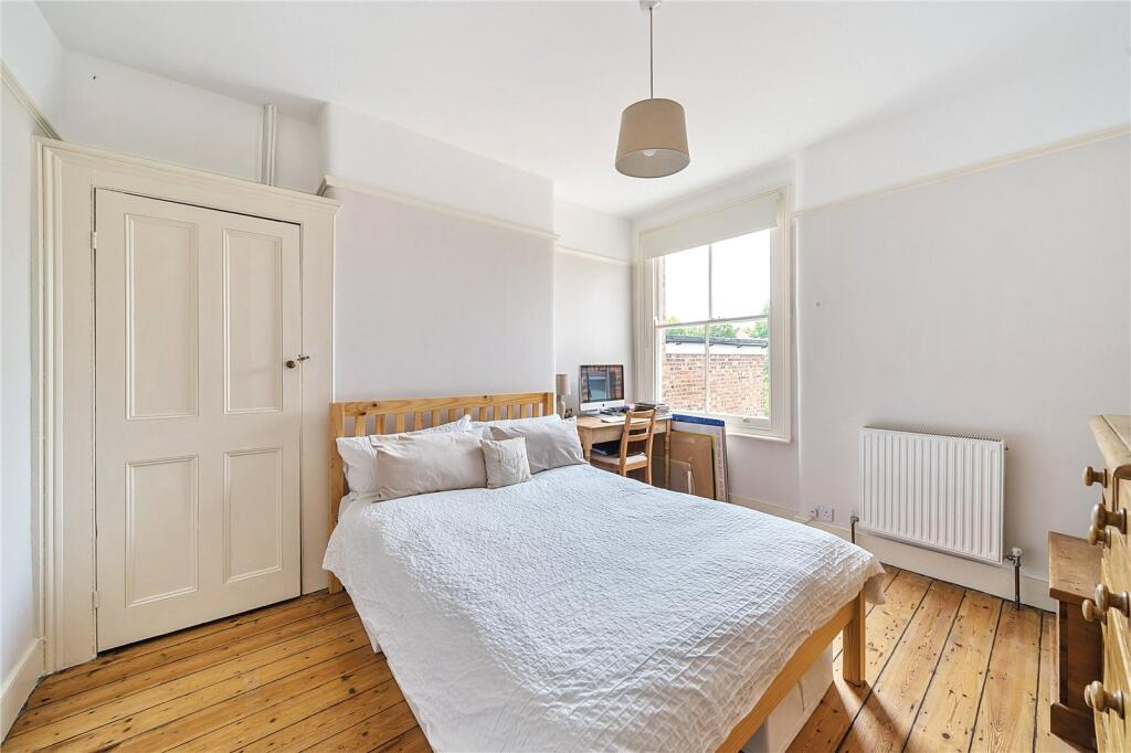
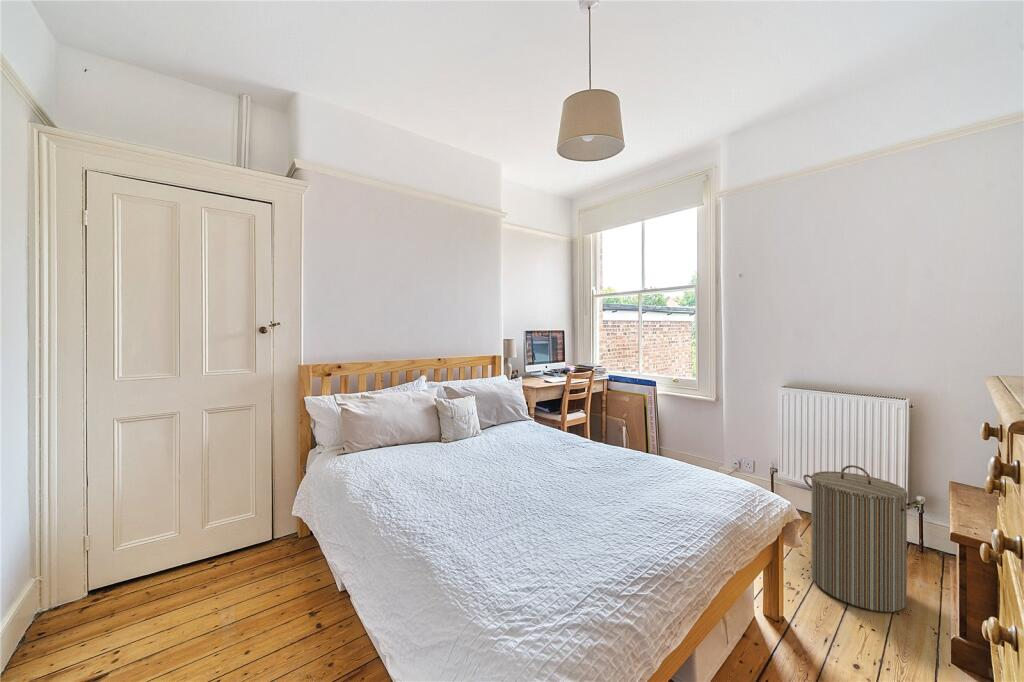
+ laundry hamper (856, 527)
